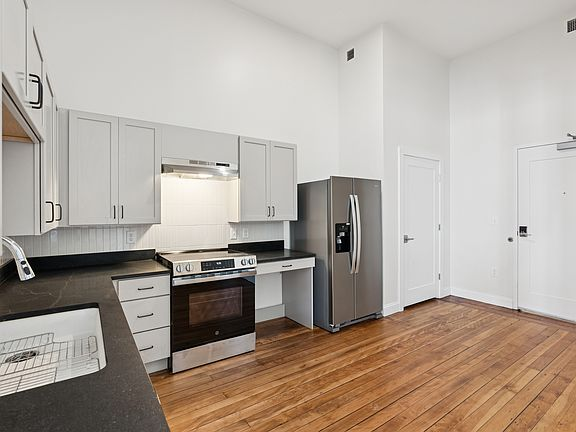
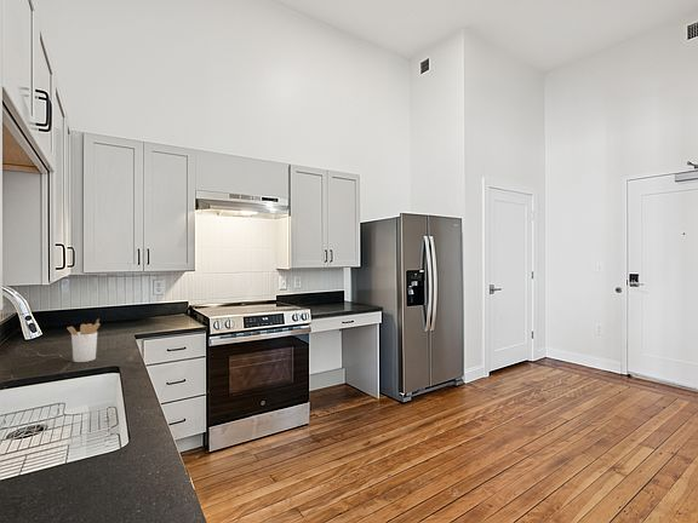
+ utensil holder (86, 340)
